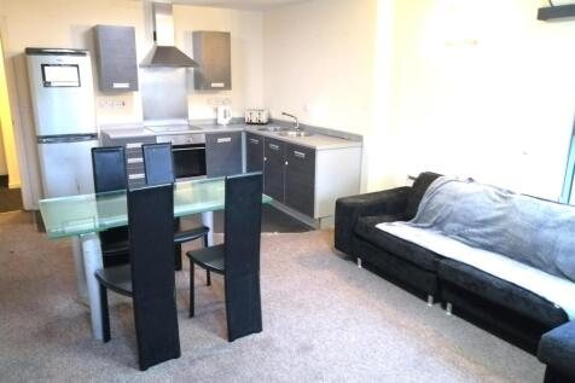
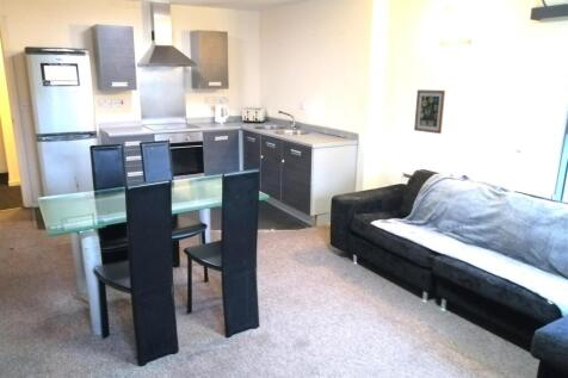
+ wall art (428, 111)
